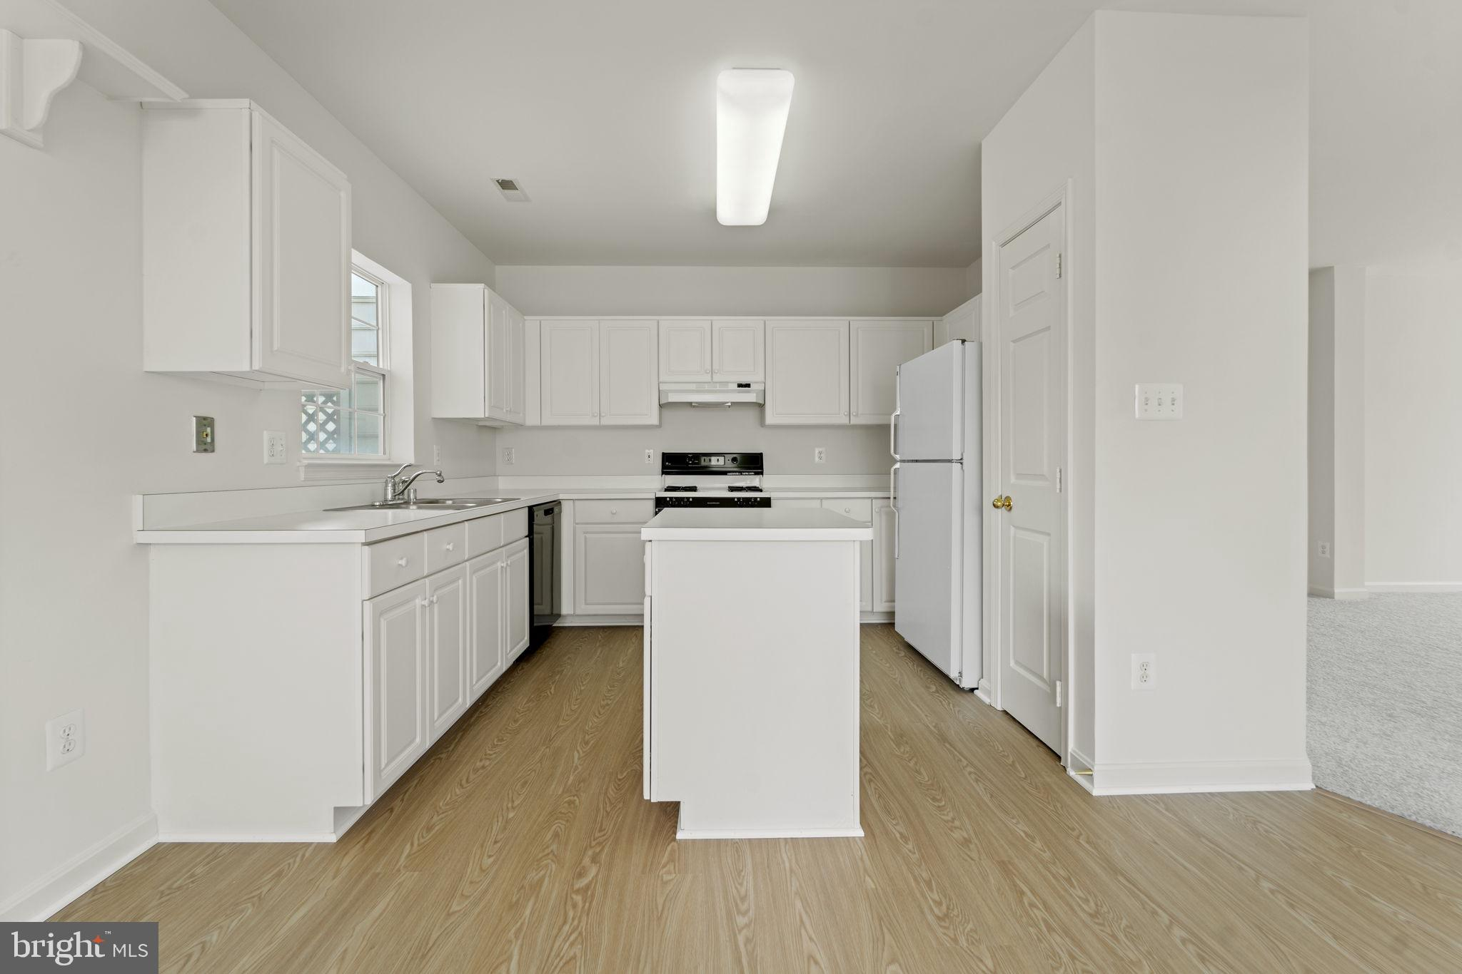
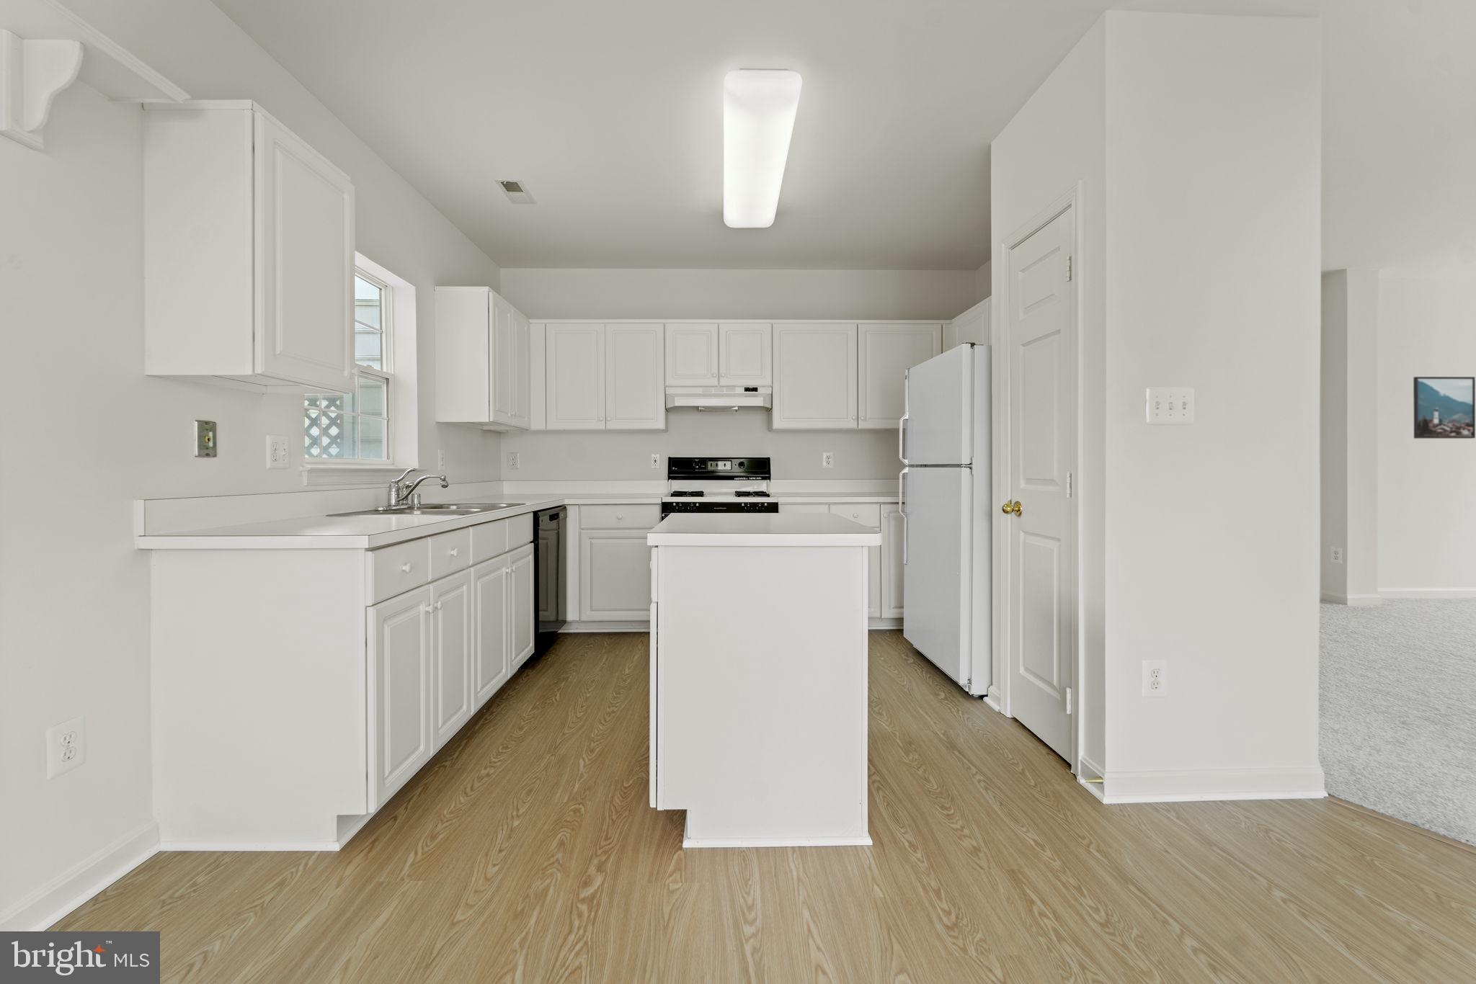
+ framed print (1444, 407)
